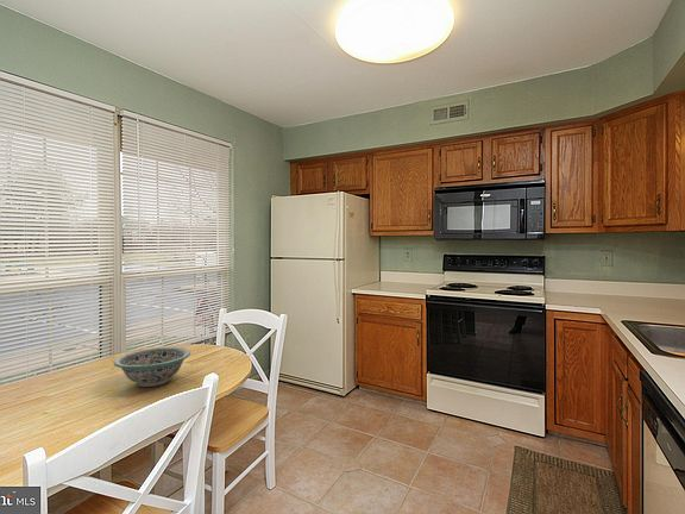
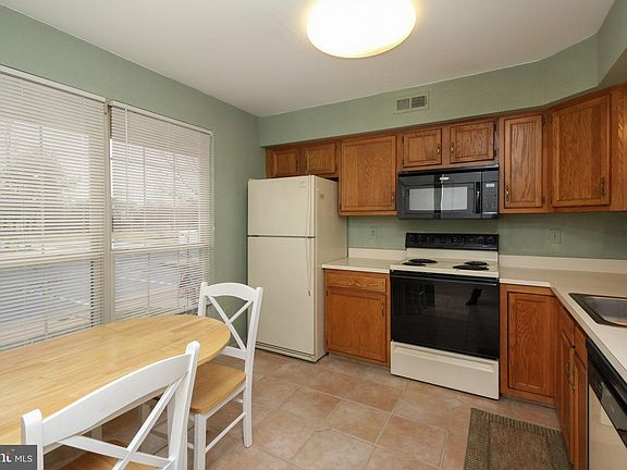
- decorative bowl (153, 368)
